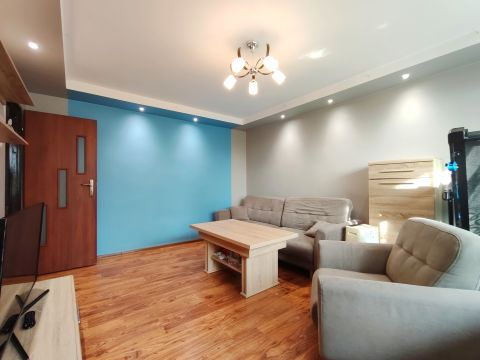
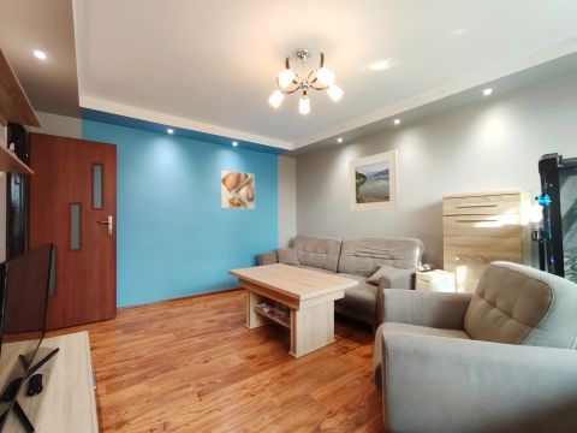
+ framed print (371, 183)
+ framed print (238, 190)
